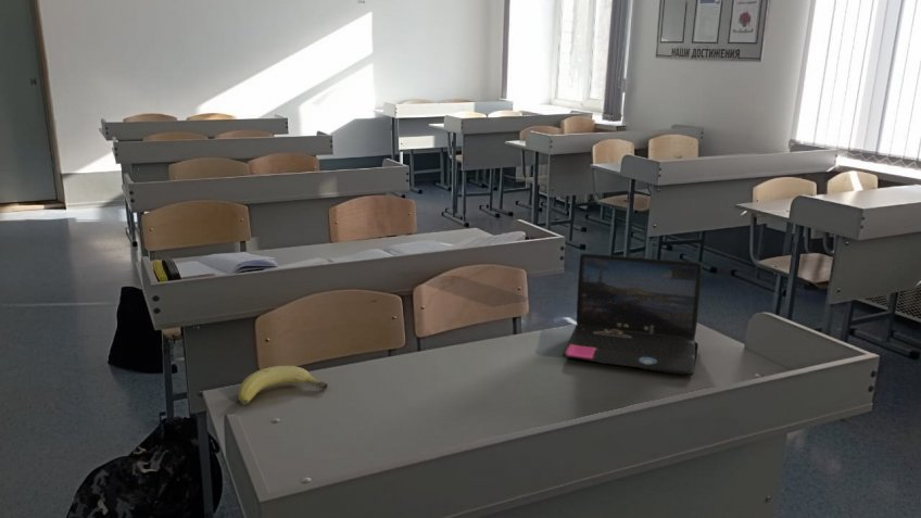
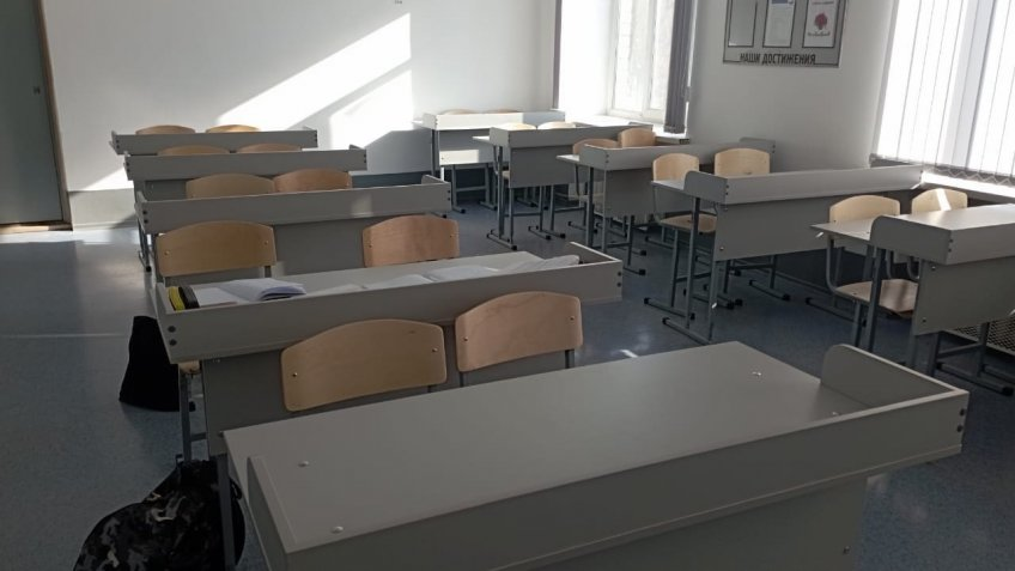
- fruit (279, 381)
- laptop (632, 311)
